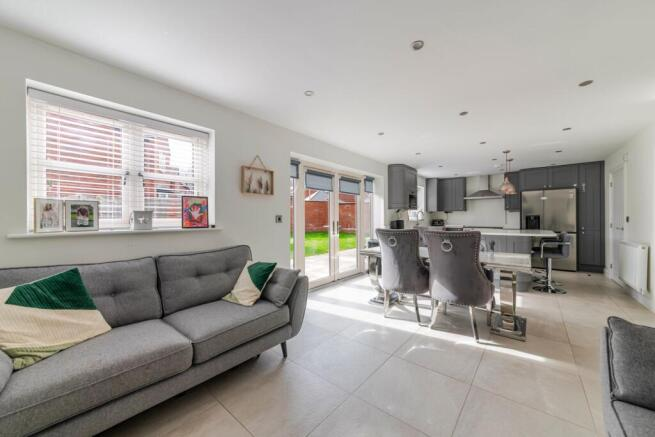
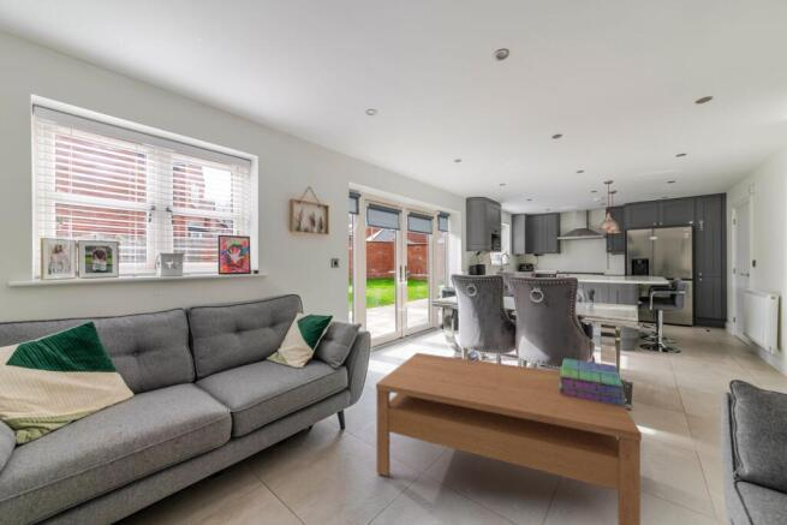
+ stack of books (589, 378)
+ coffee table (494, 423)
